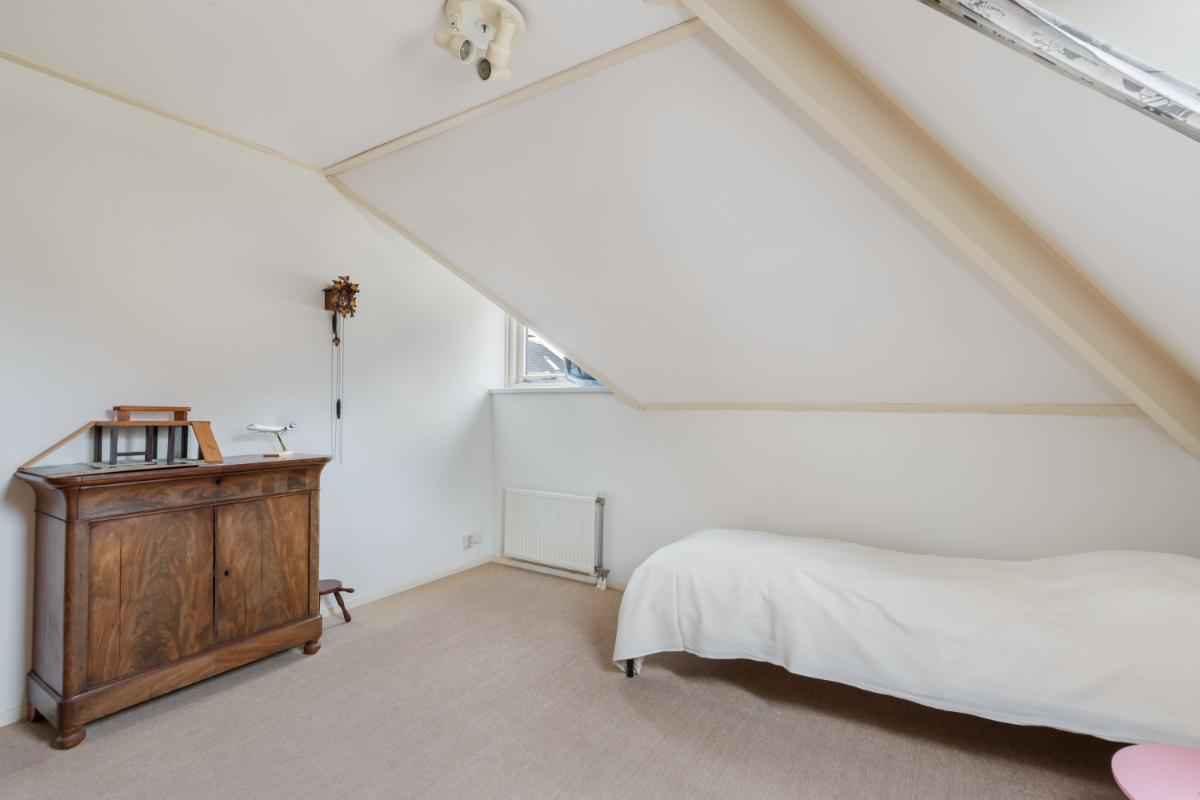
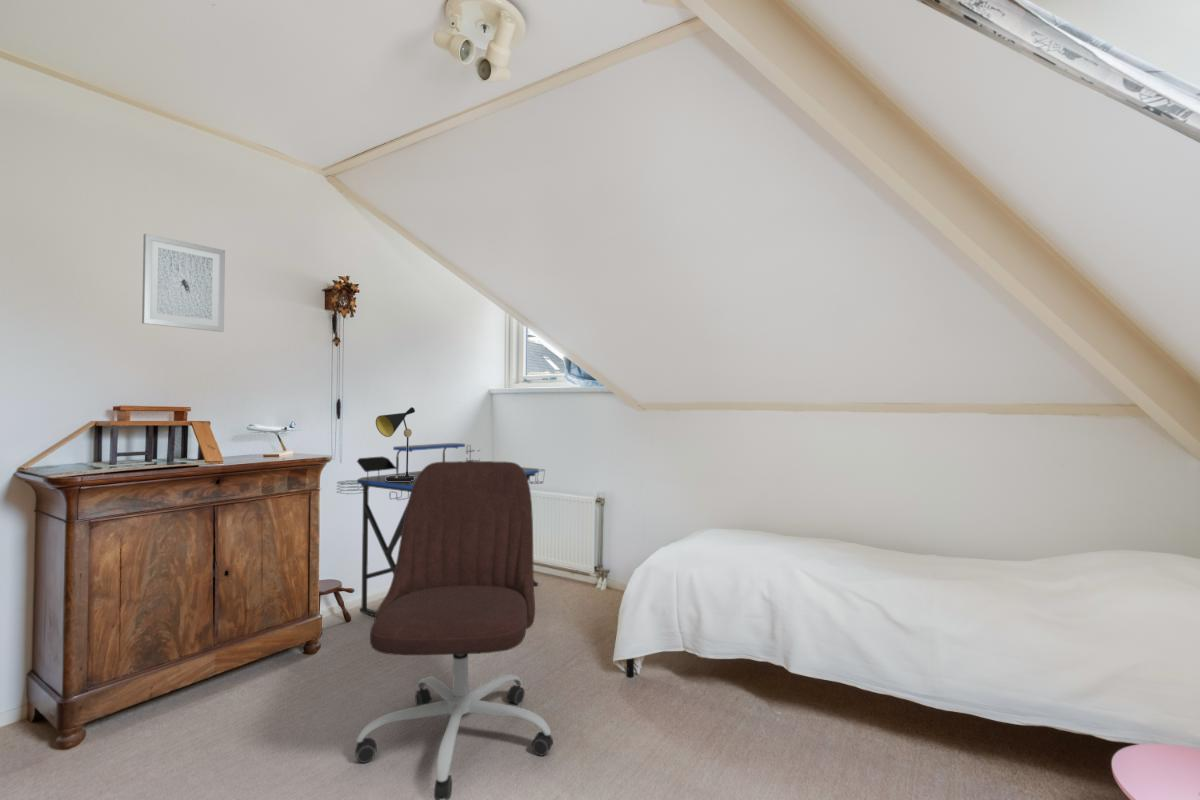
+ office chair (460, 604)
+ wall art (185, 285)
+ table lamp (407, 443)
+ desk (406, 508)
